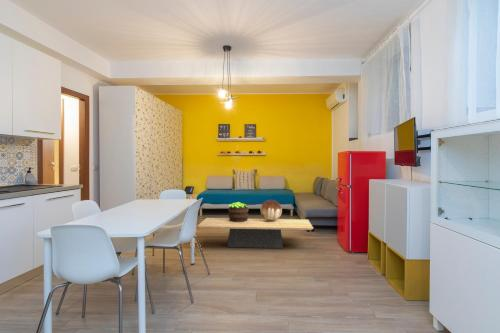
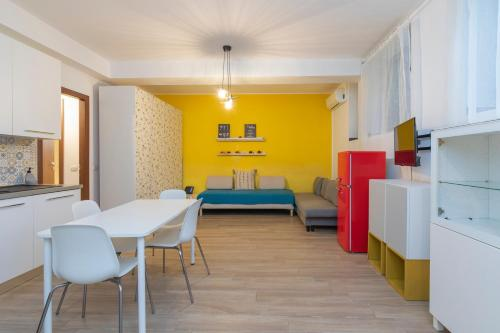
- coffee table (255, 233)
- potted plant (238, 211)
- decorative sphere (271, 210)
